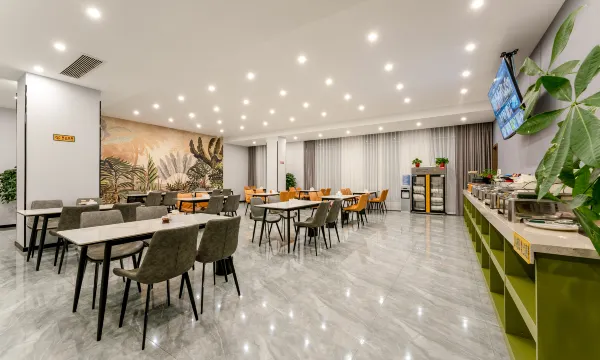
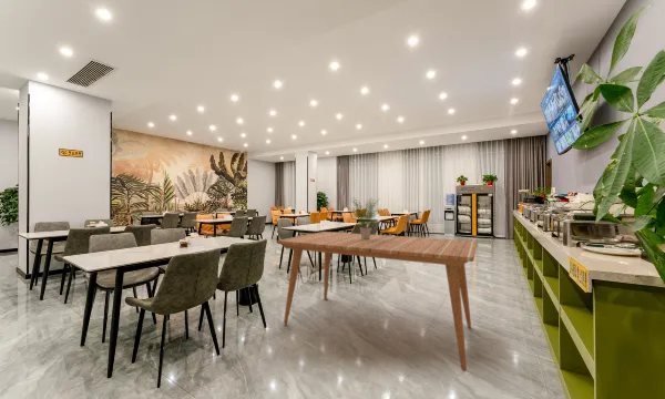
+ potted plant (365, 217)
+ dining table (376, 257)
